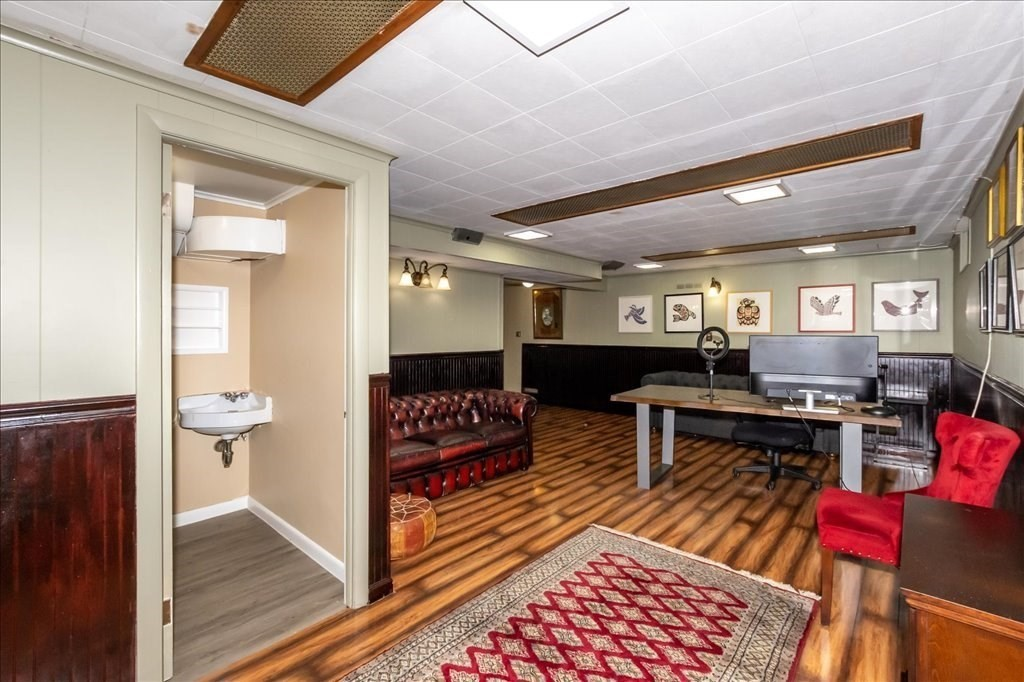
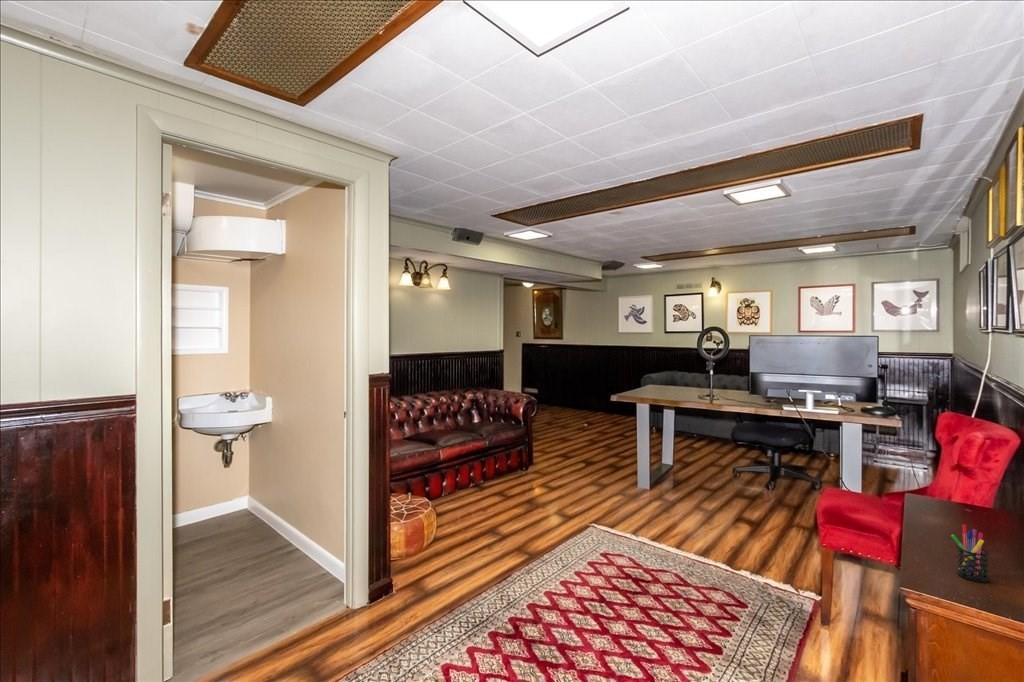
+ pen holder (968, 552)
